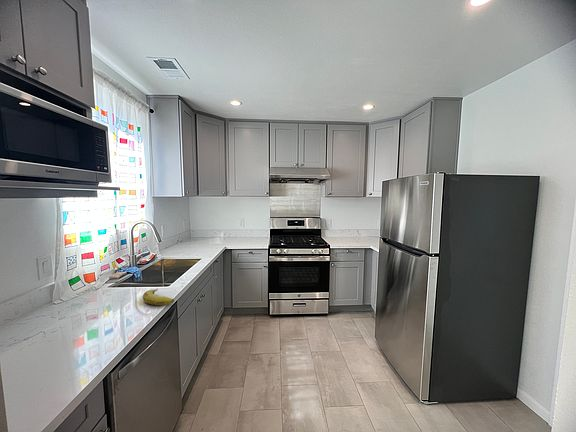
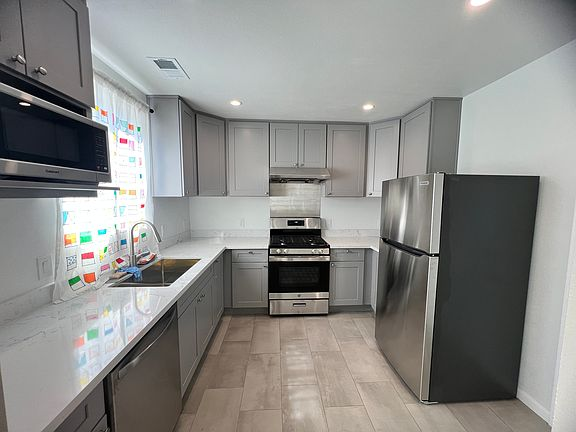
- banana (158, 296)
